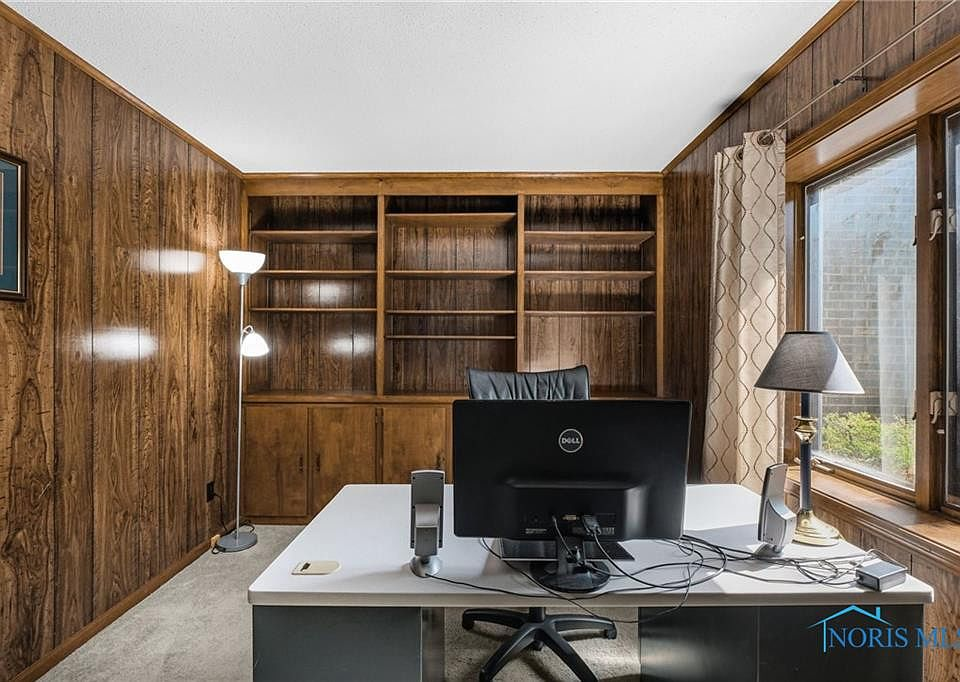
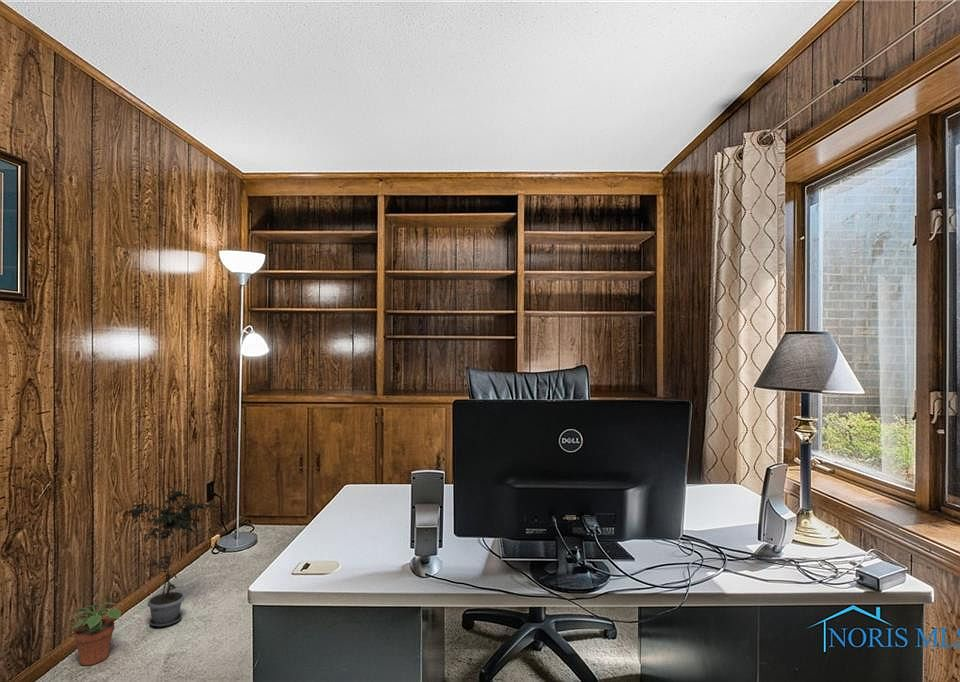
+ potted plant (169, 555)
+ potted plant (97, 633)
